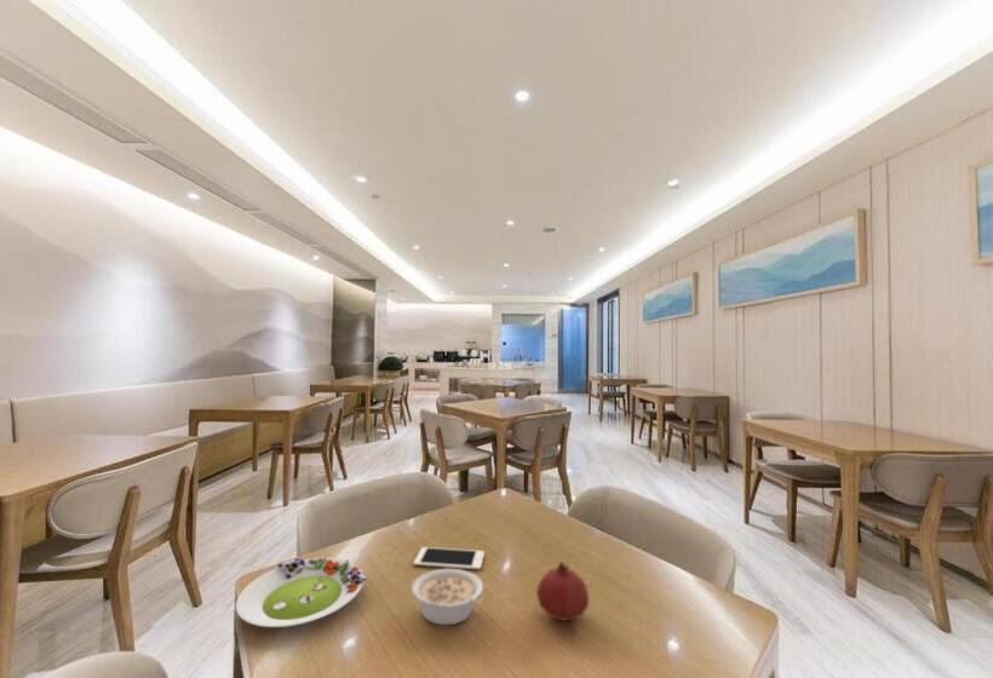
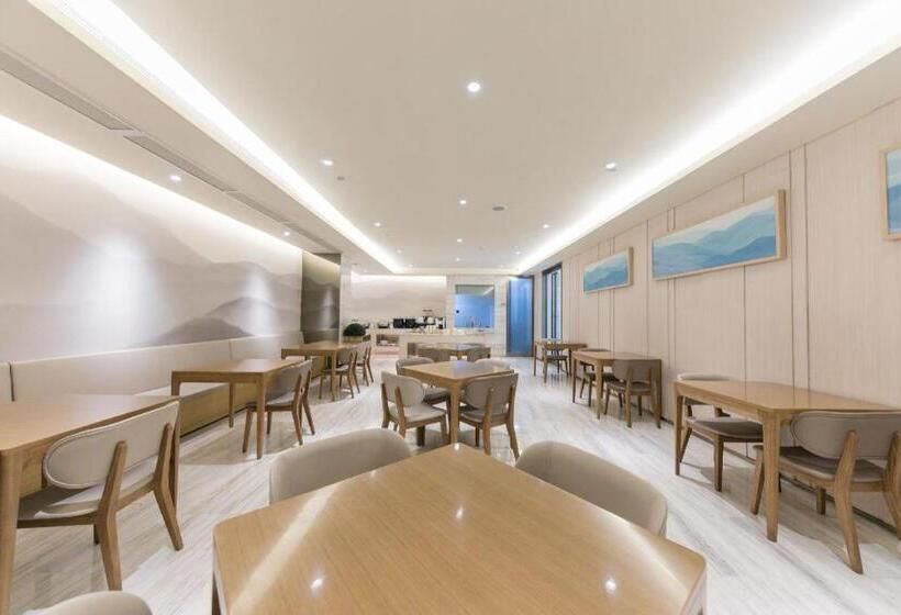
- fruit (562, 588)
- salad plate (303, 591)
- legume (449, 596)
- cell phone (449, 557)
